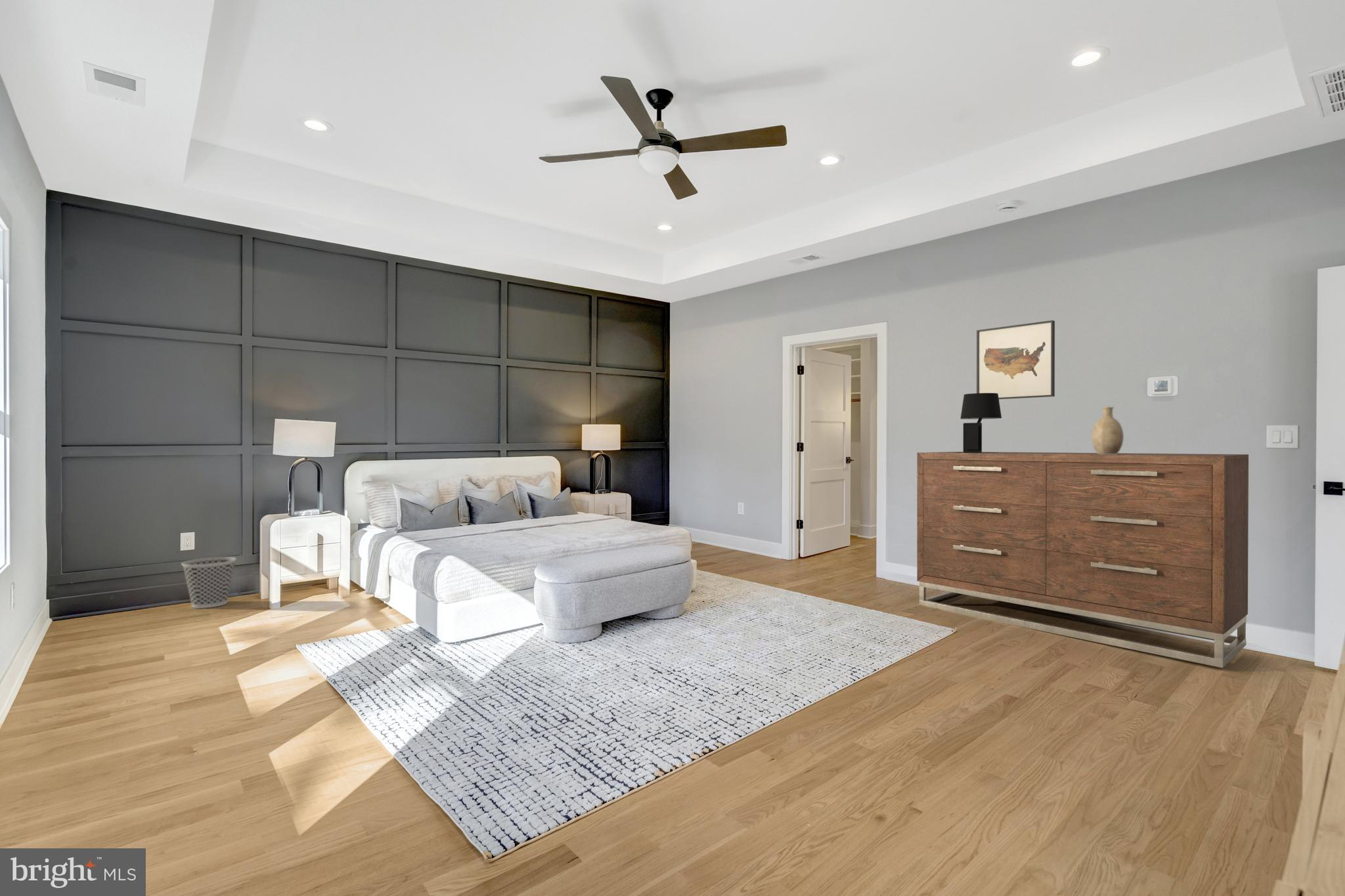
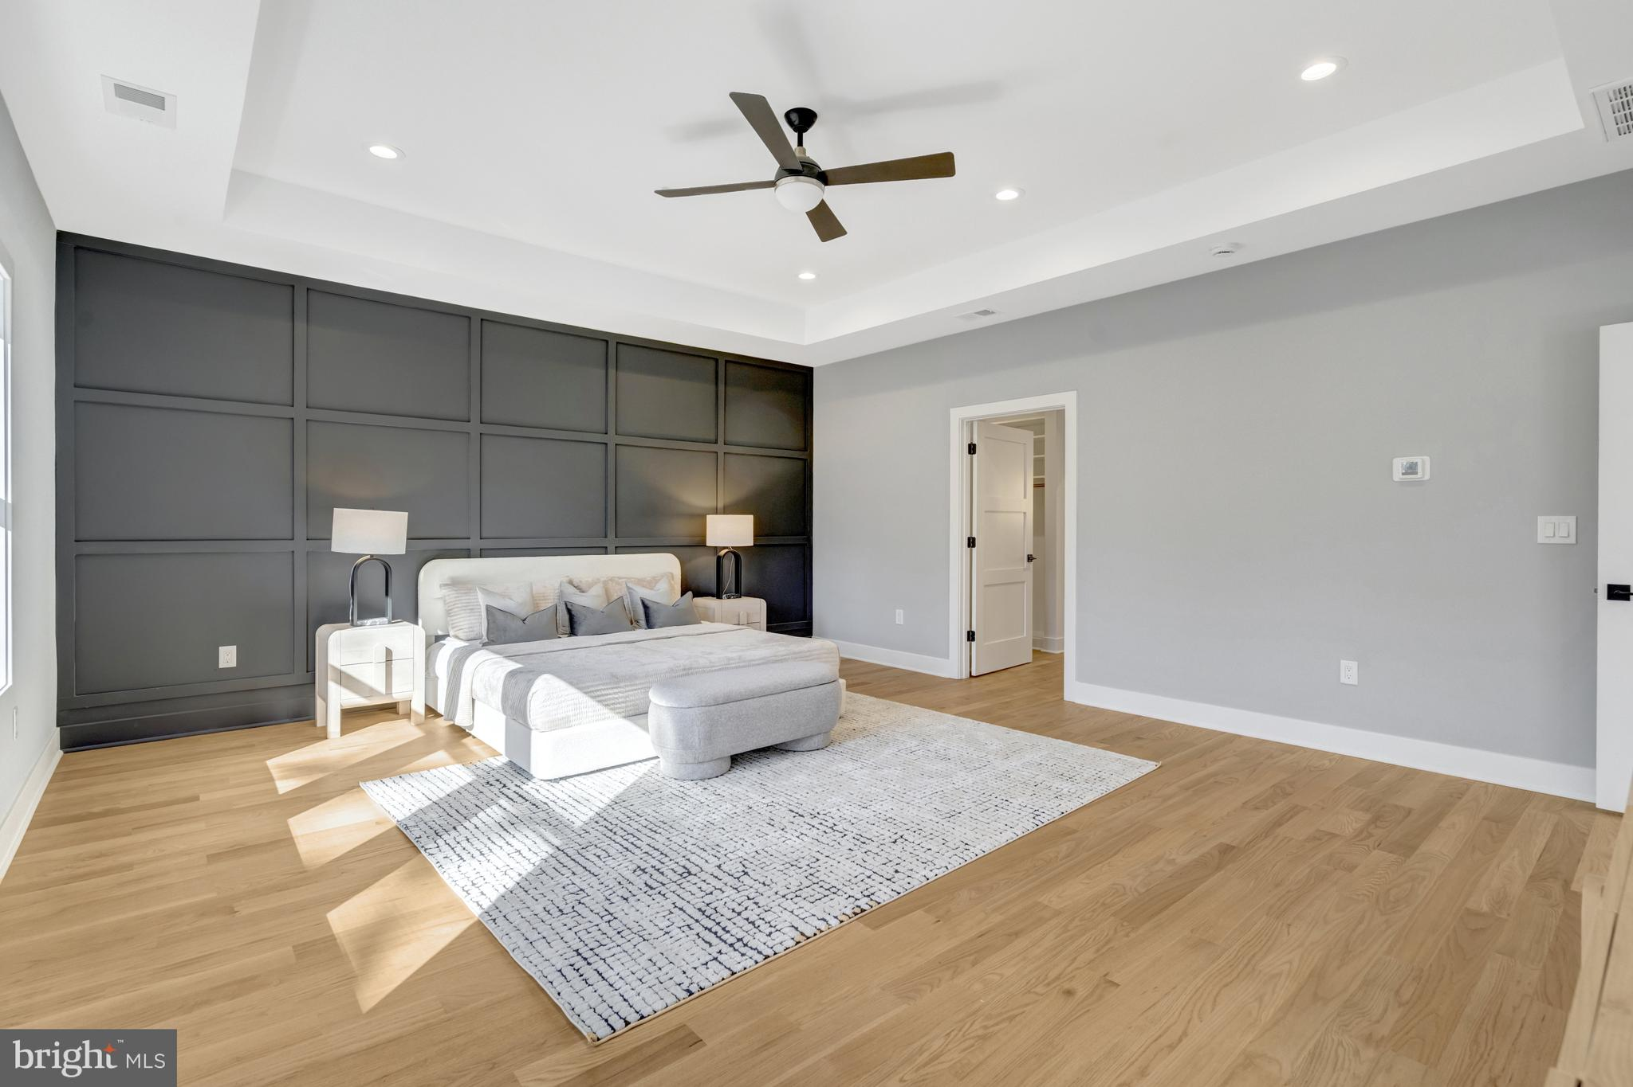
- decorative vase (1107, 430)
- table lamp (980, 423)
- wall art (1014, 362)
- dresser (1063, 538)
- wastebasket (209, 582)
